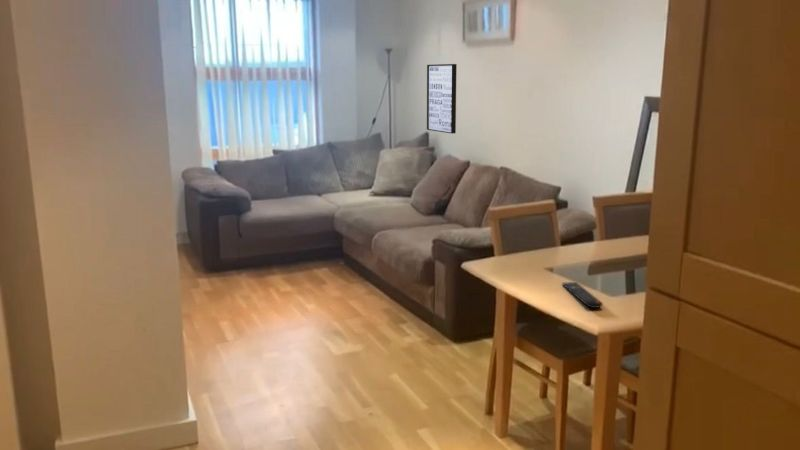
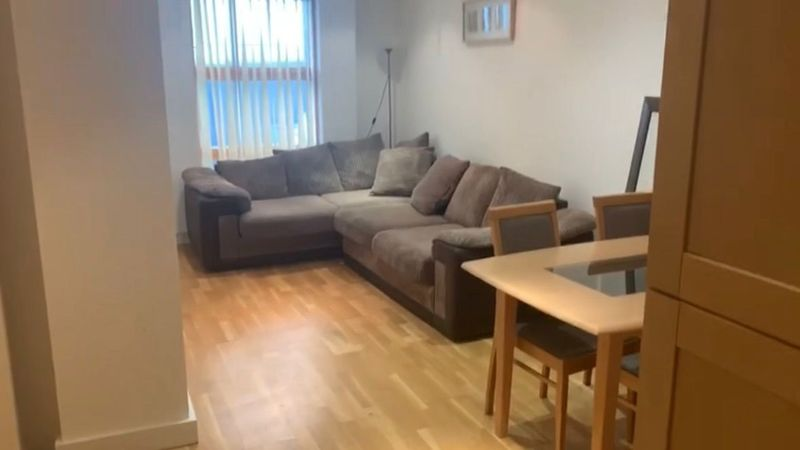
- wall art (441, 98)
- remote control (581, 294)
